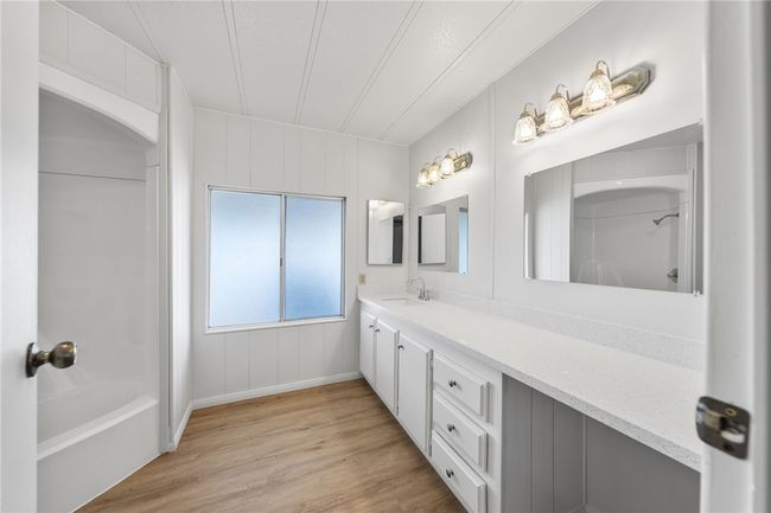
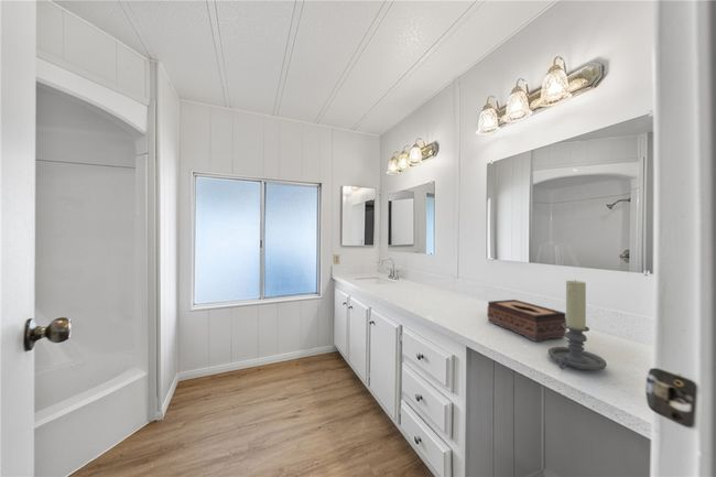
+ candle holder (573, 322)
+ tissue box (523, 317)
